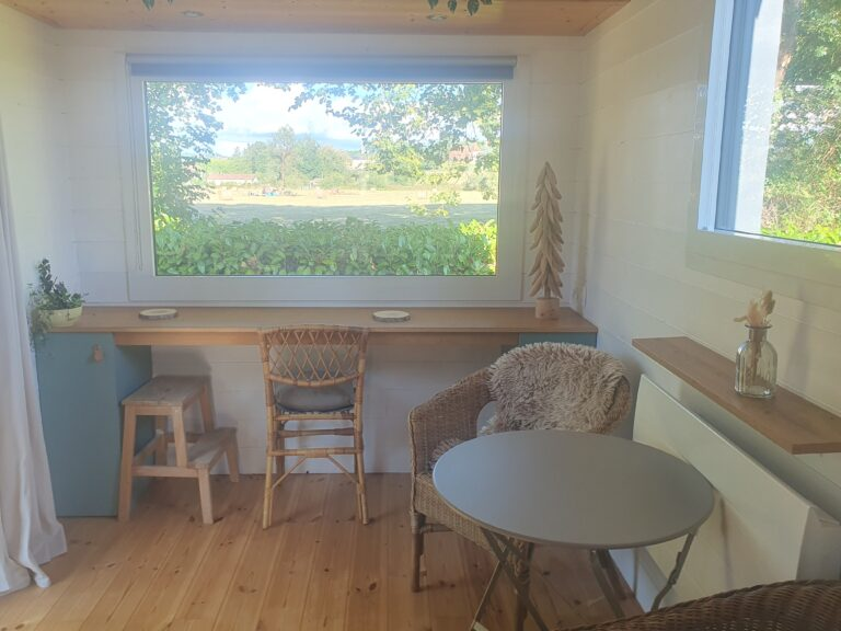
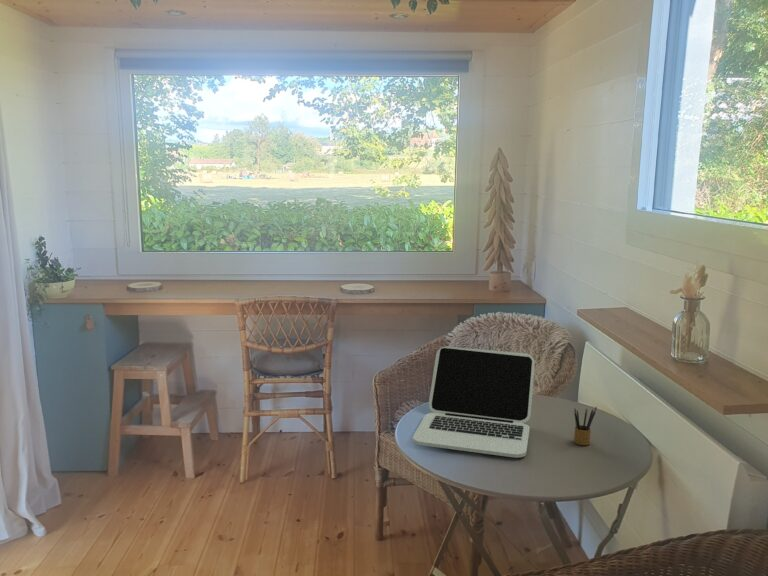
+ pencil box (582, 425)
+ laptop (476, 396)
